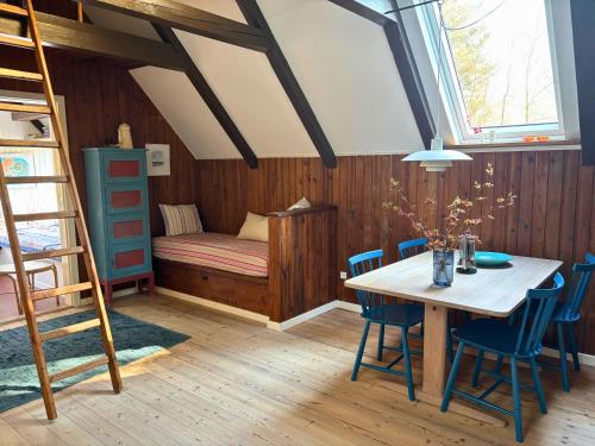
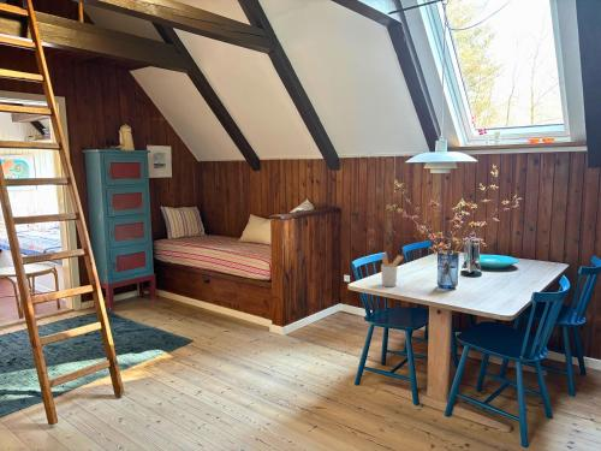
+ utensil holder (392, 269)
